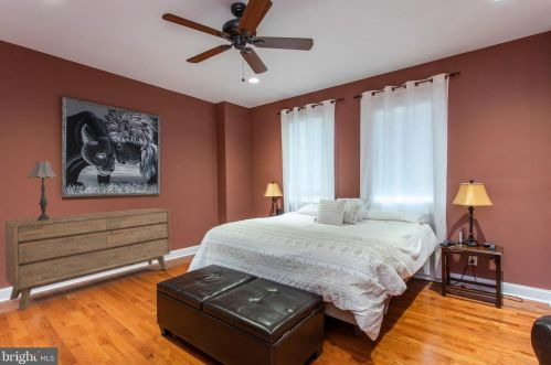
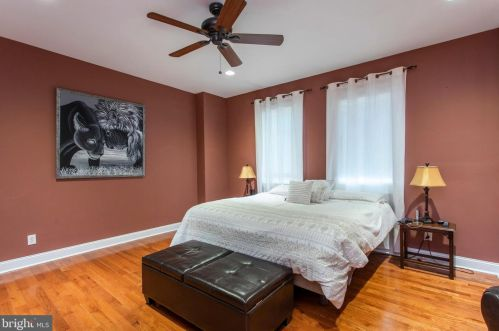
- dresser (99, 248)
- table lamp (43, 190)
